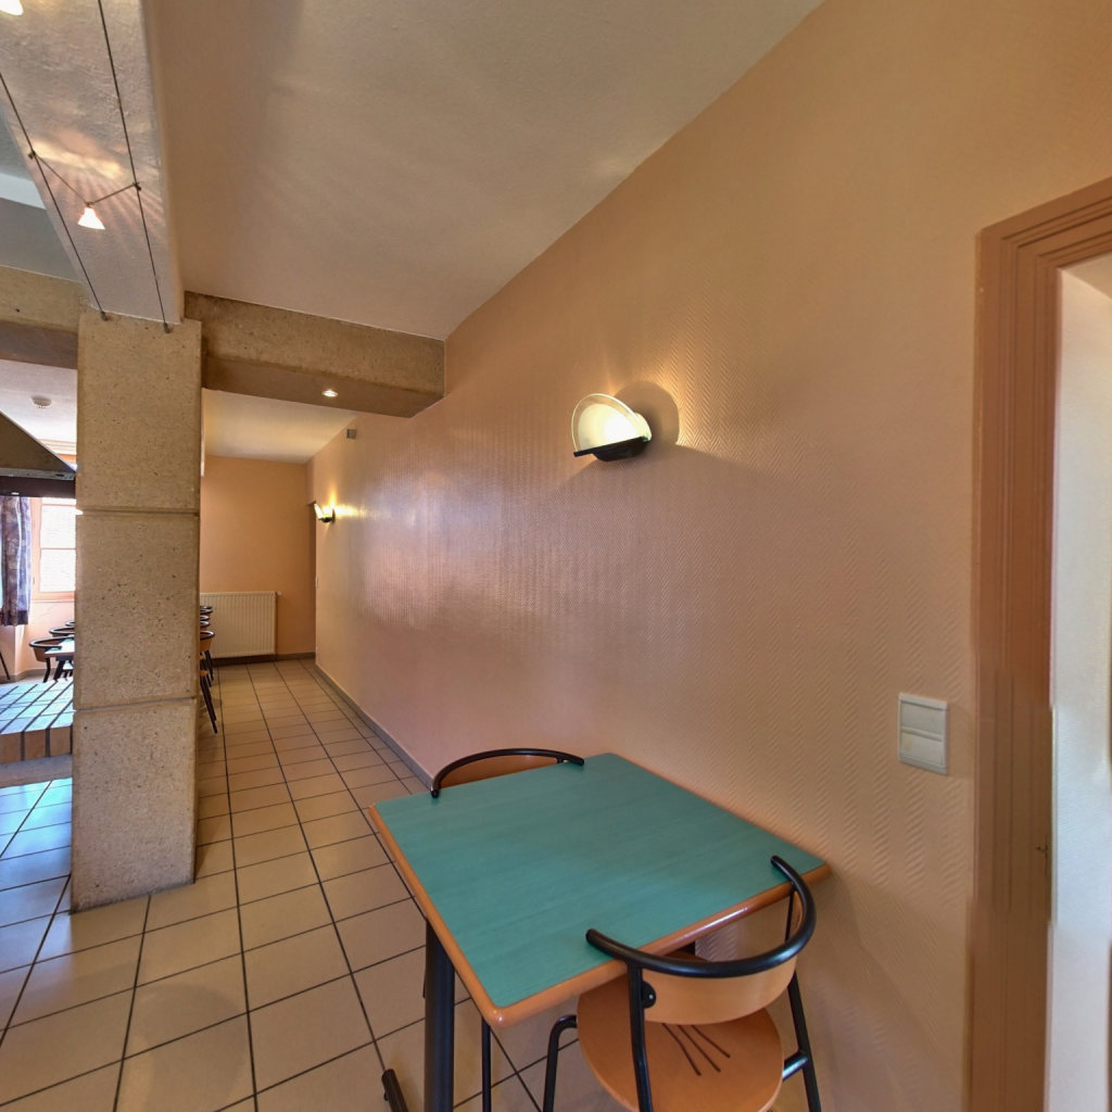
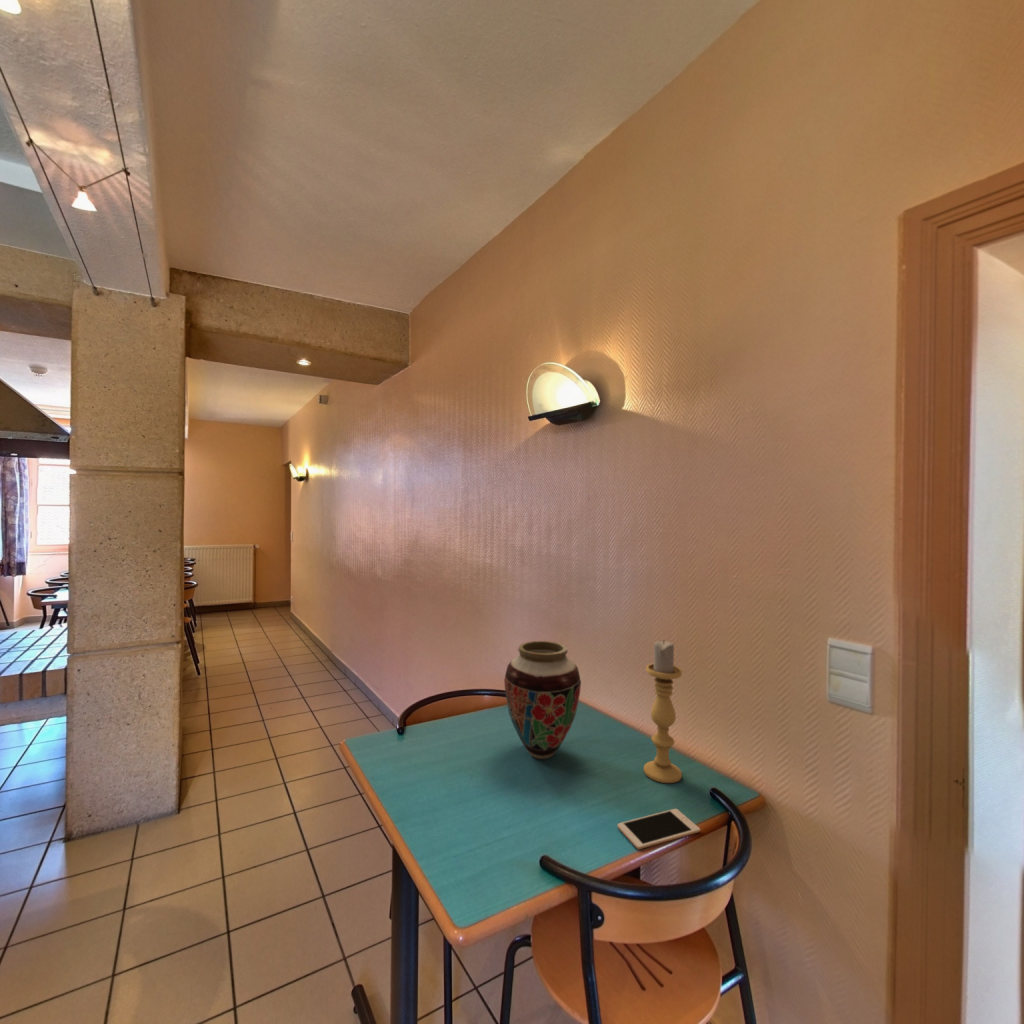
+ candle holder (663, 706)
+ vase (542, 700)
+ cell phone (658, 827)
